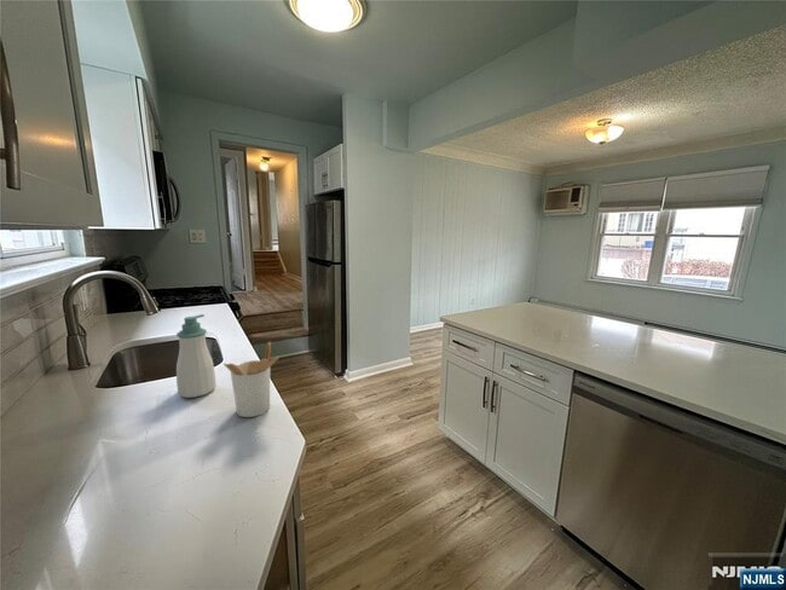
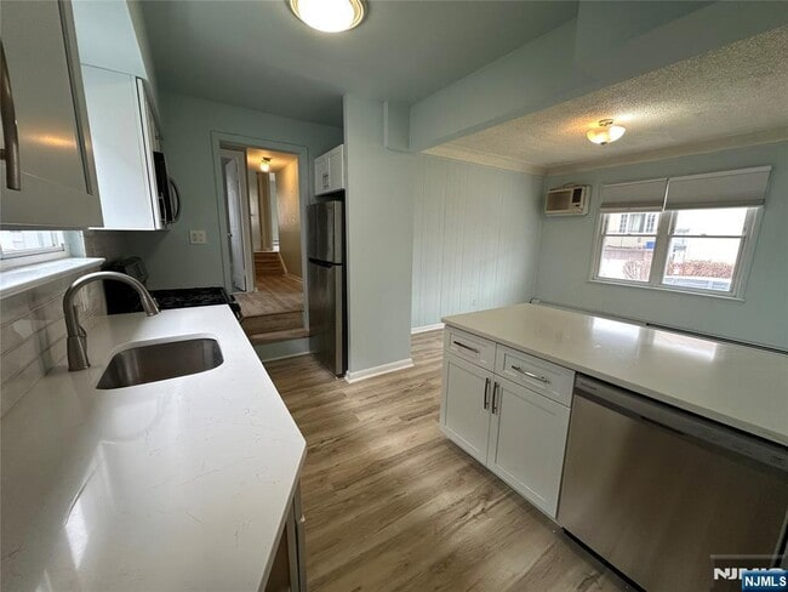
- utensil holder (255, 381)
- soap bottle (193, 354)
